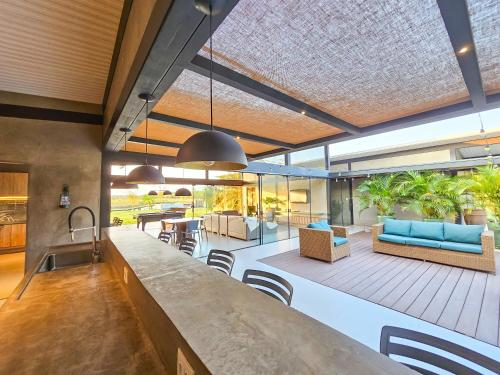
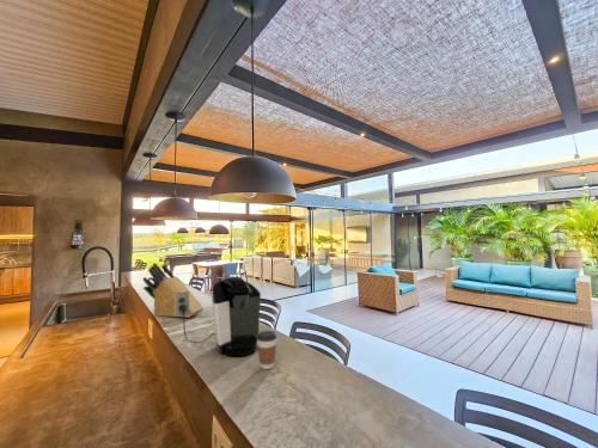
+ coffee maker (222, 313)
+ coffee cup (267, 349)
+ knife block (172, 288)
